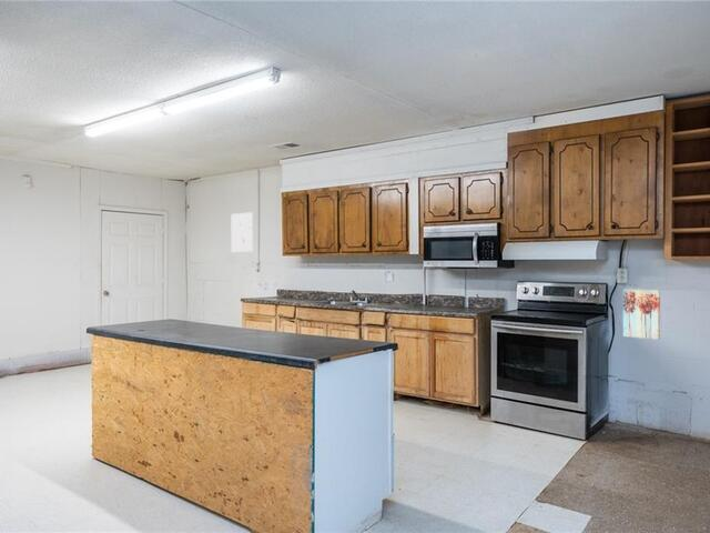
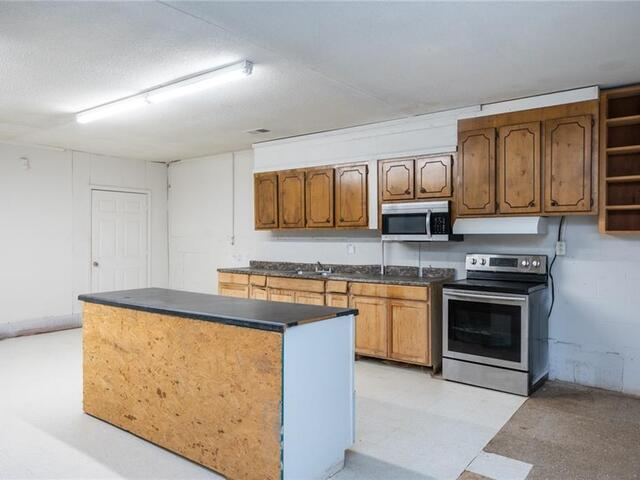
- wall art (641, 313)
- wall art (242, 232)
